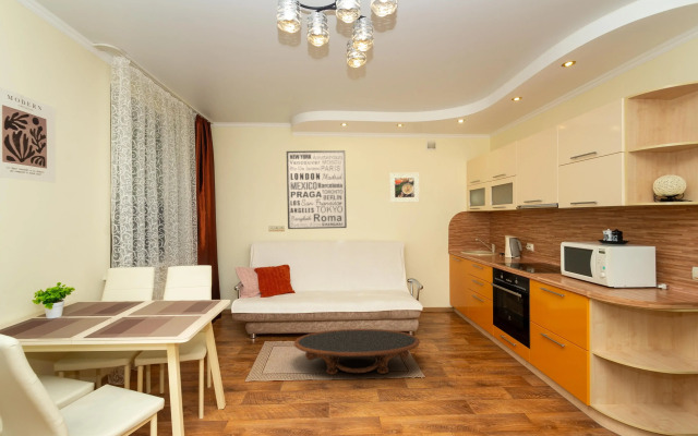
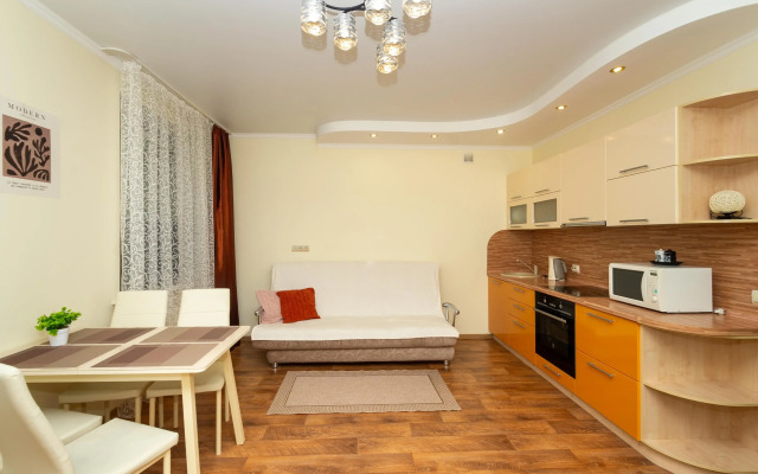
- coffee table (357, 352)
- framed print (404, 187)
- wall art (316, 190)
